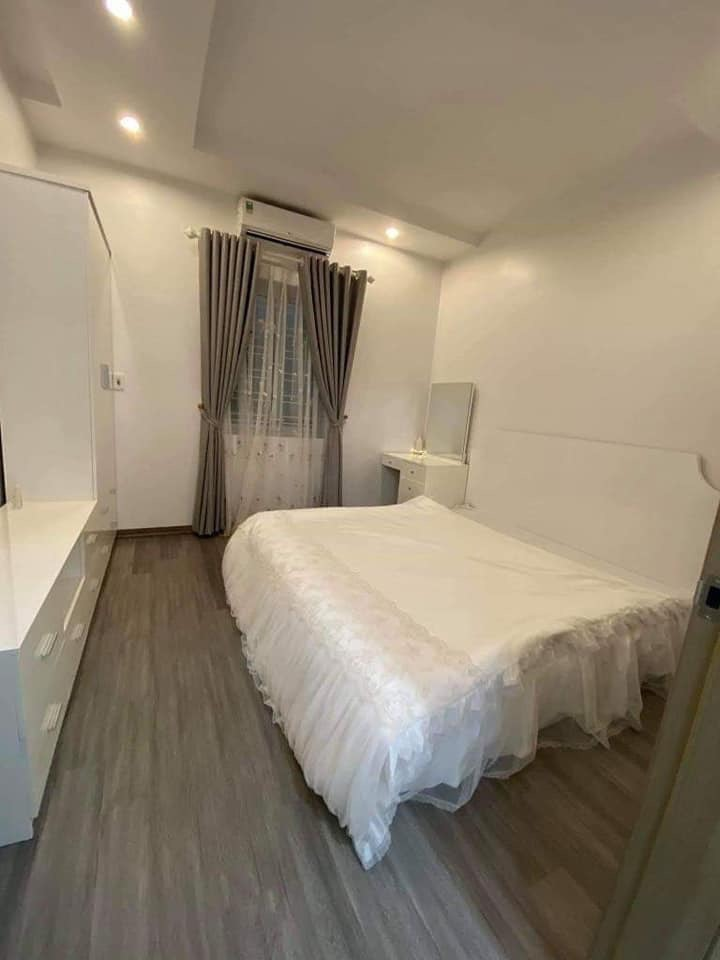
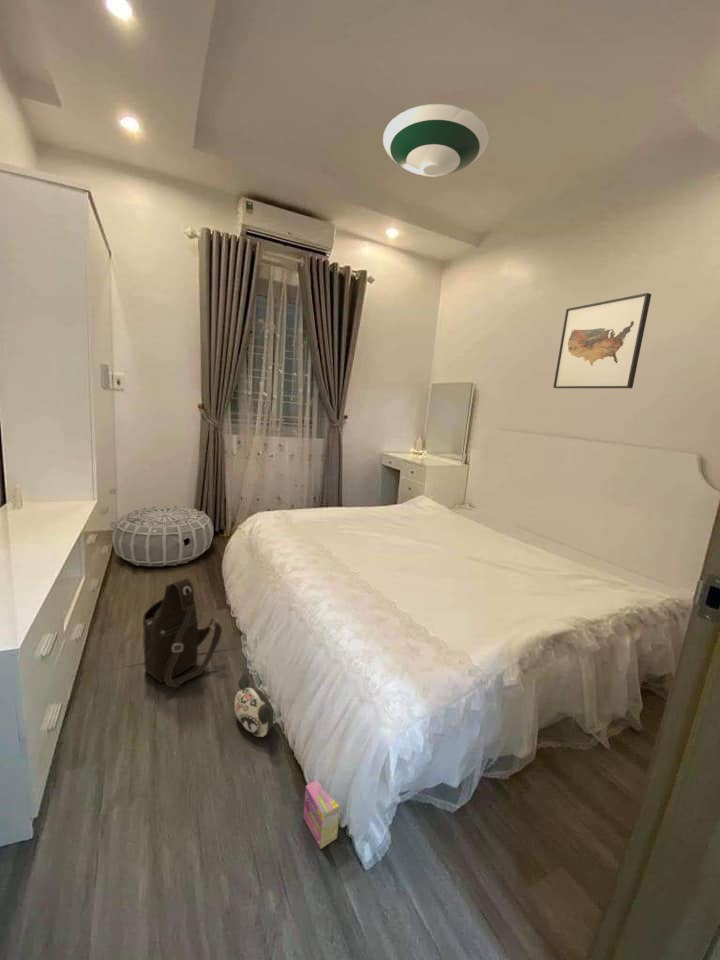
+ air purifier (165, 533)
+ wall art (597, 345)
+ box (321, 811)
+ shoulder bag (180, 623)
+ plush toy (253, 706)
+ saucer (433, 156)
